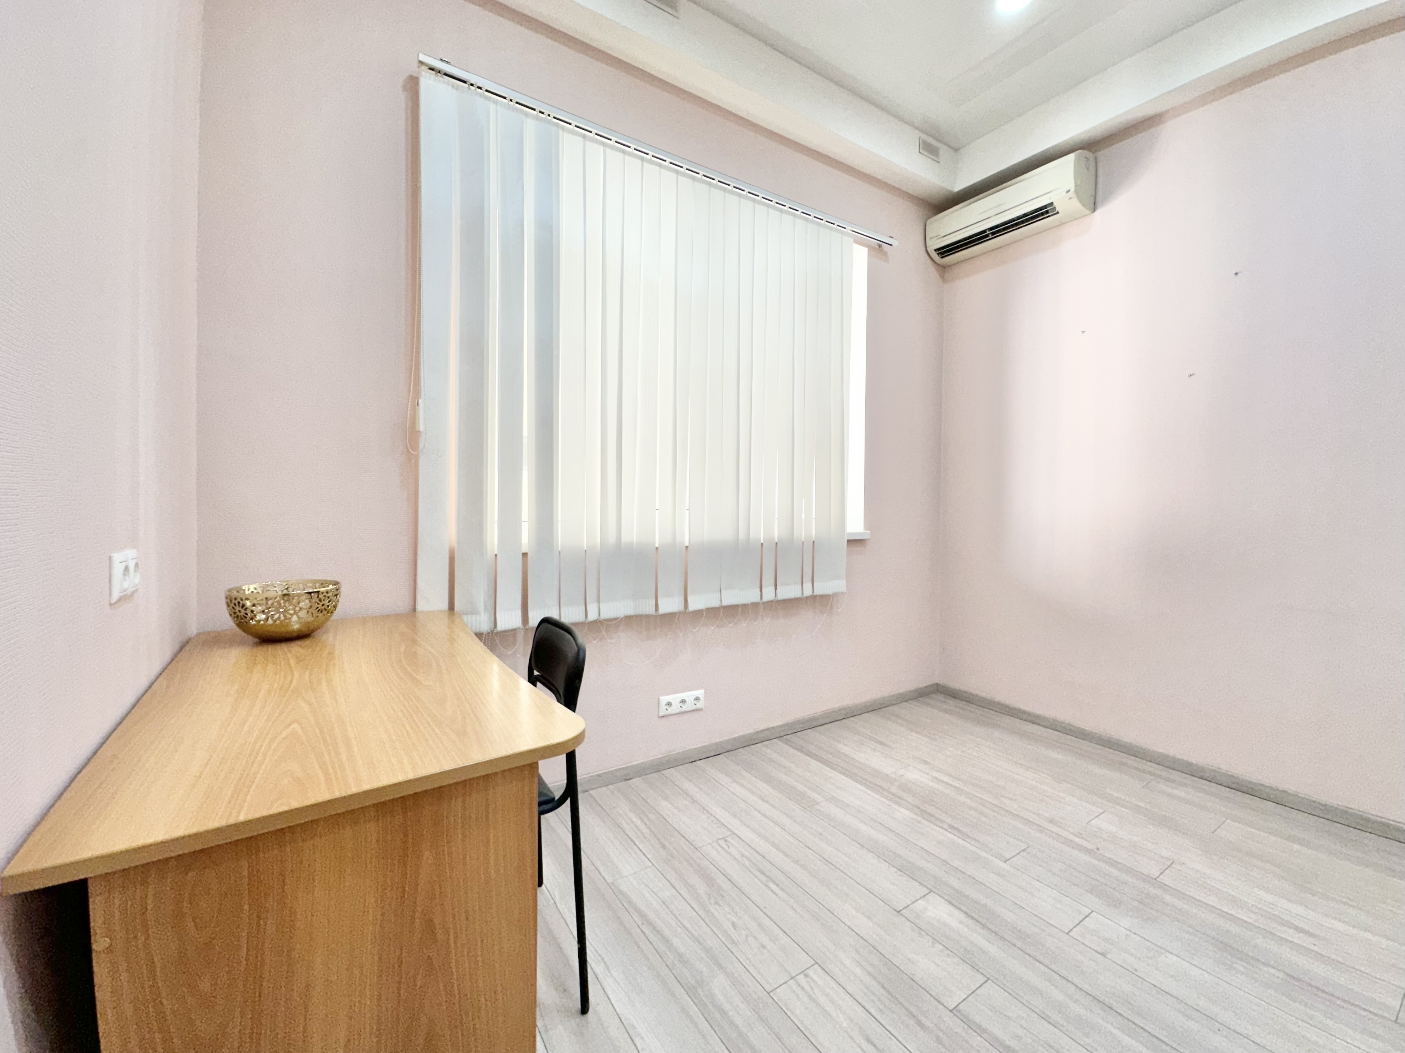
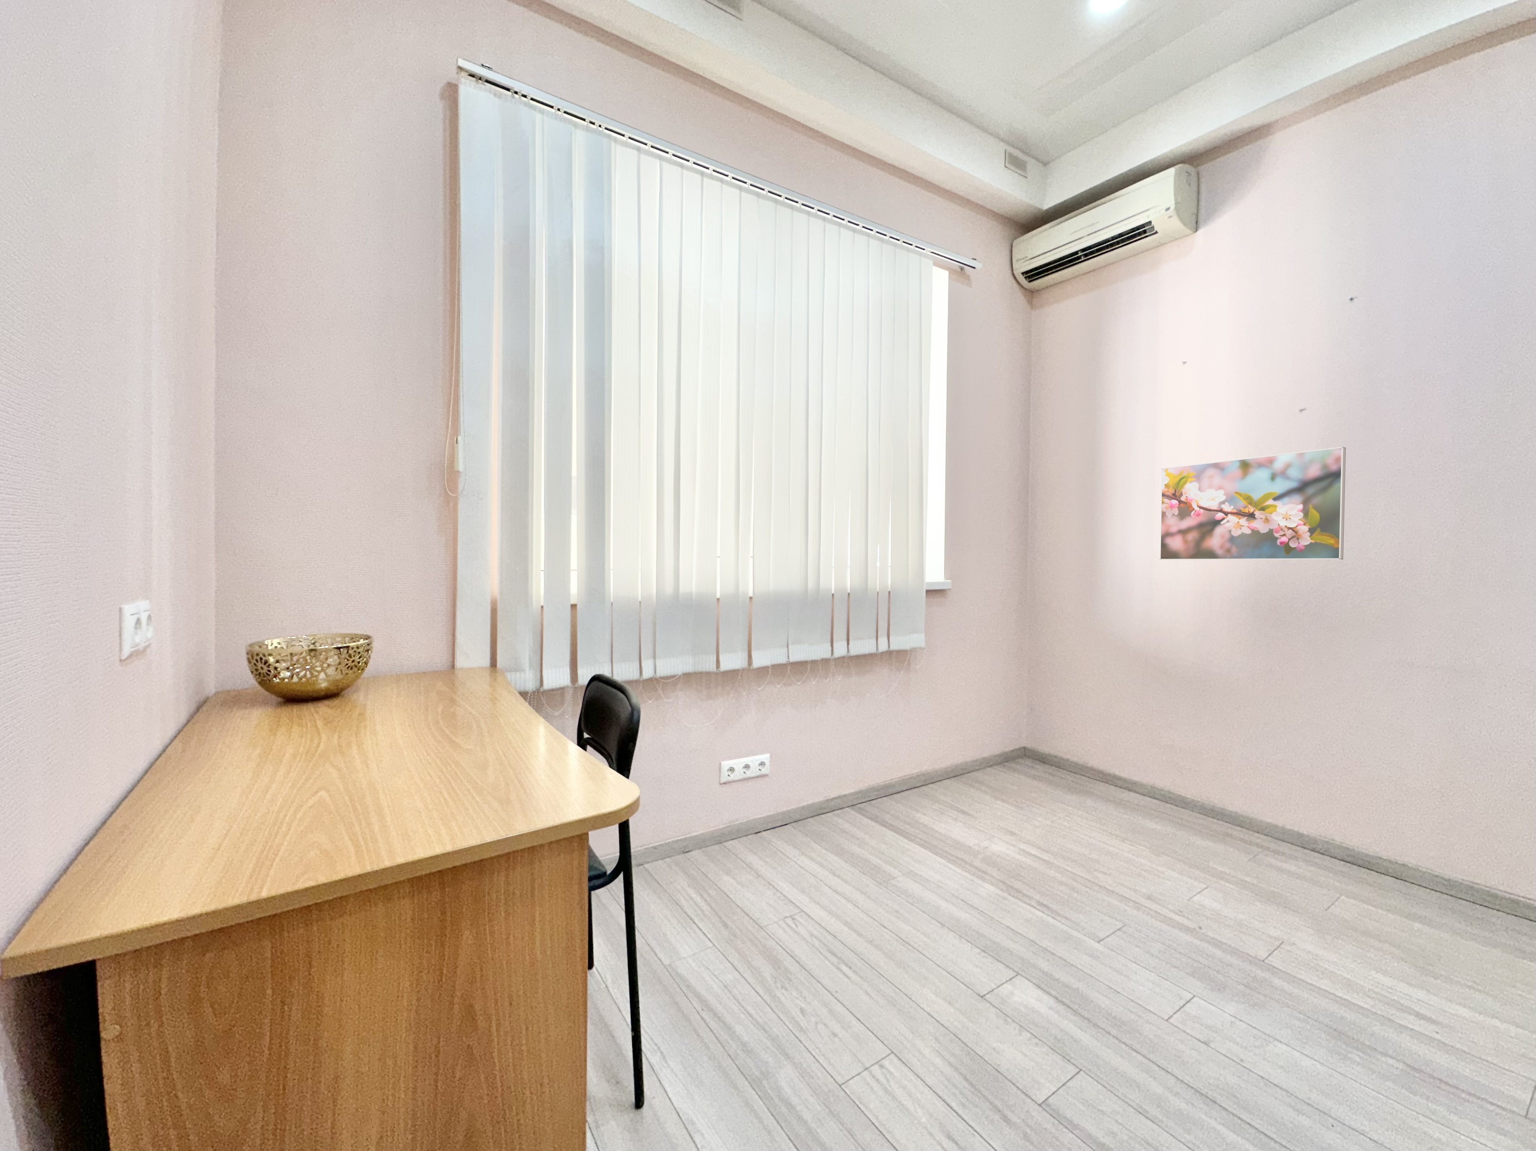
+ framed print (1243, 509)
